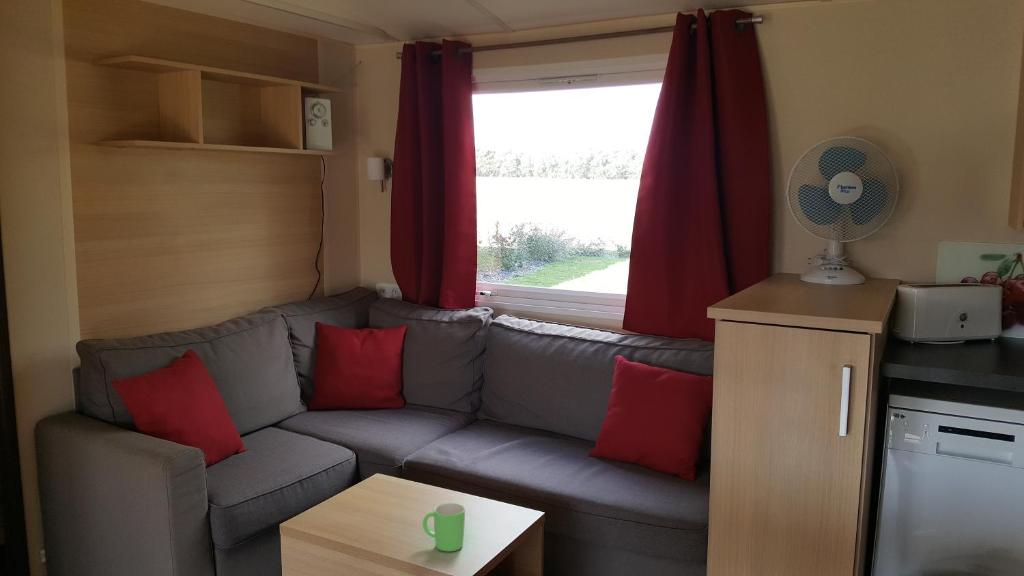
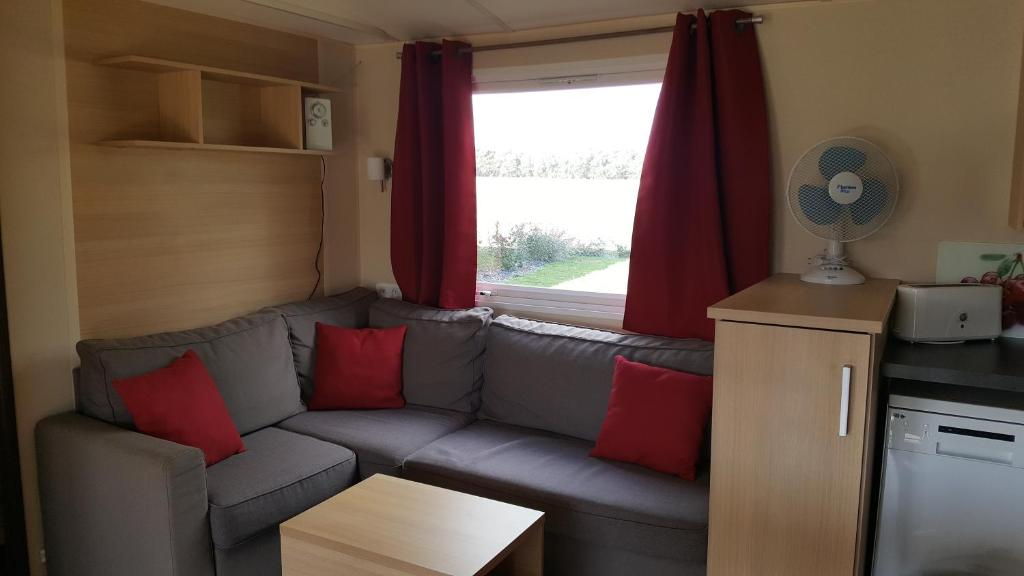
- mug (443, 526)
